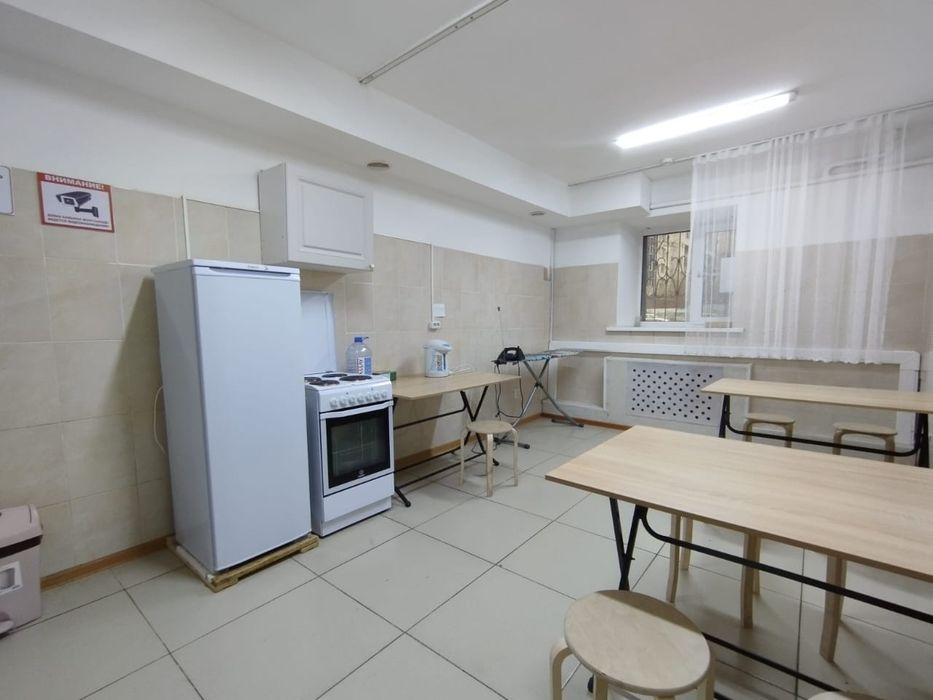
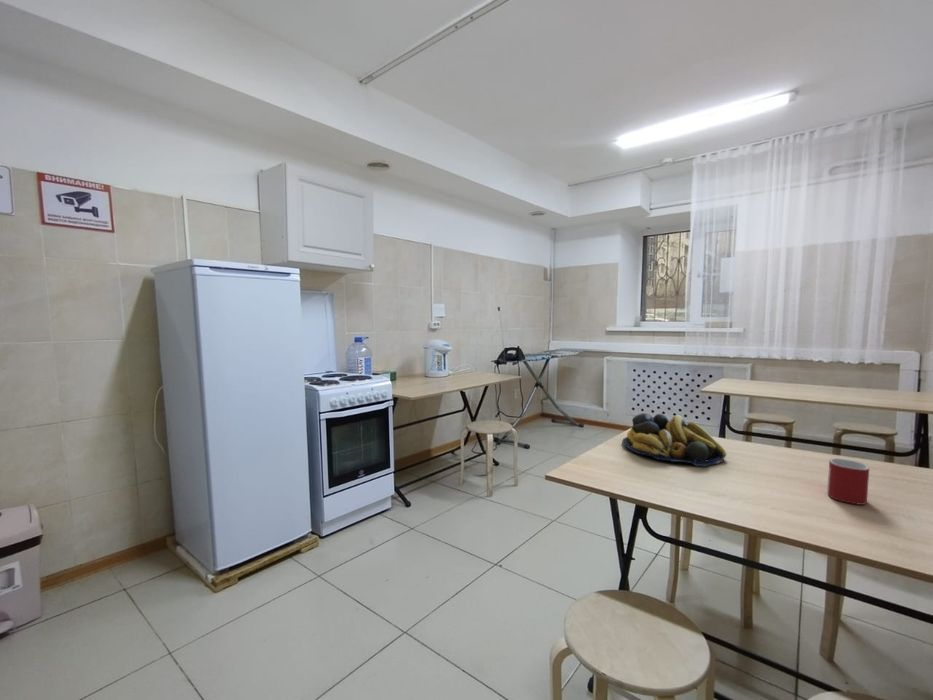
+ mug (846, 478)
+ fruit bowl (671, 432)
